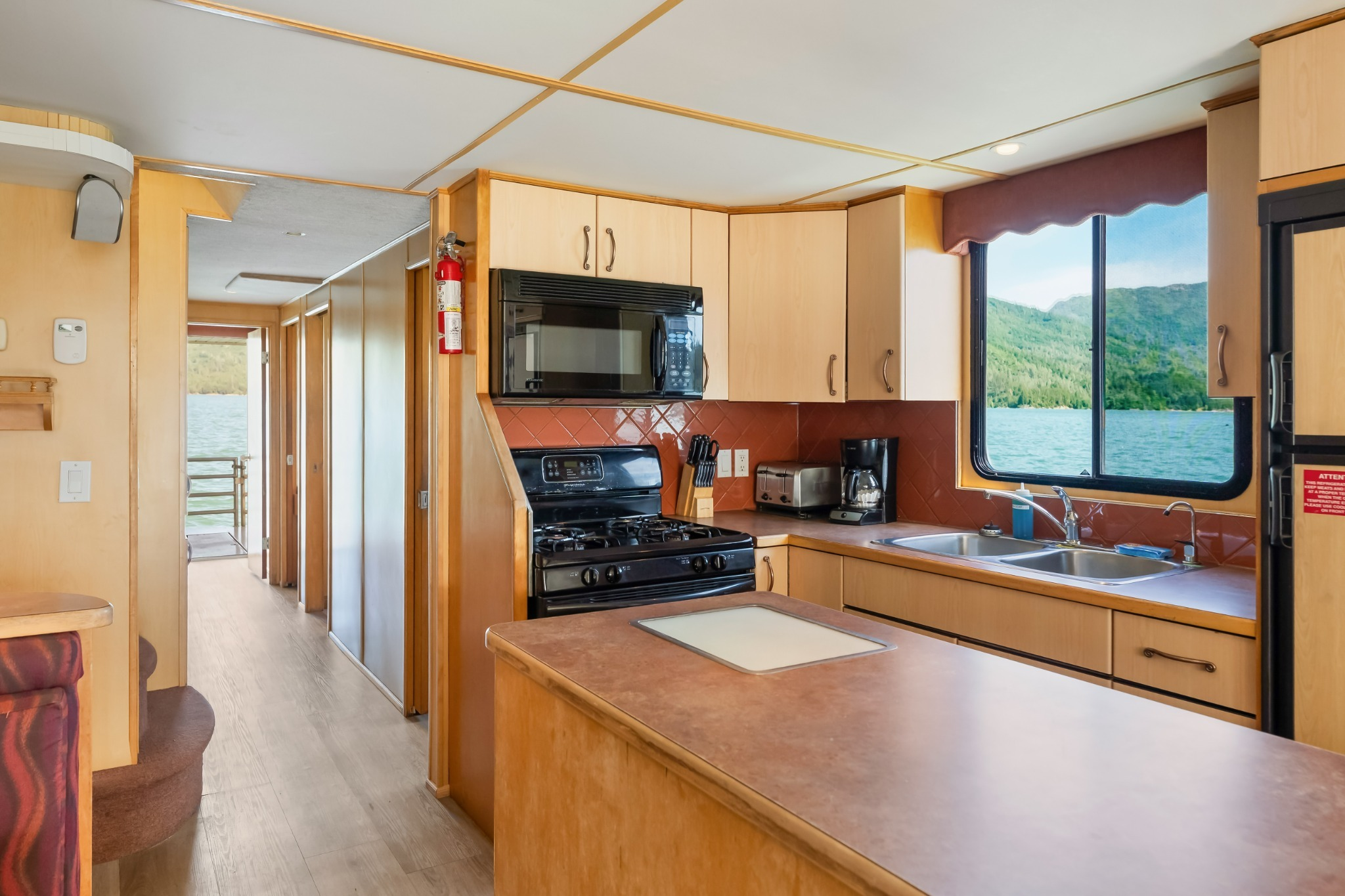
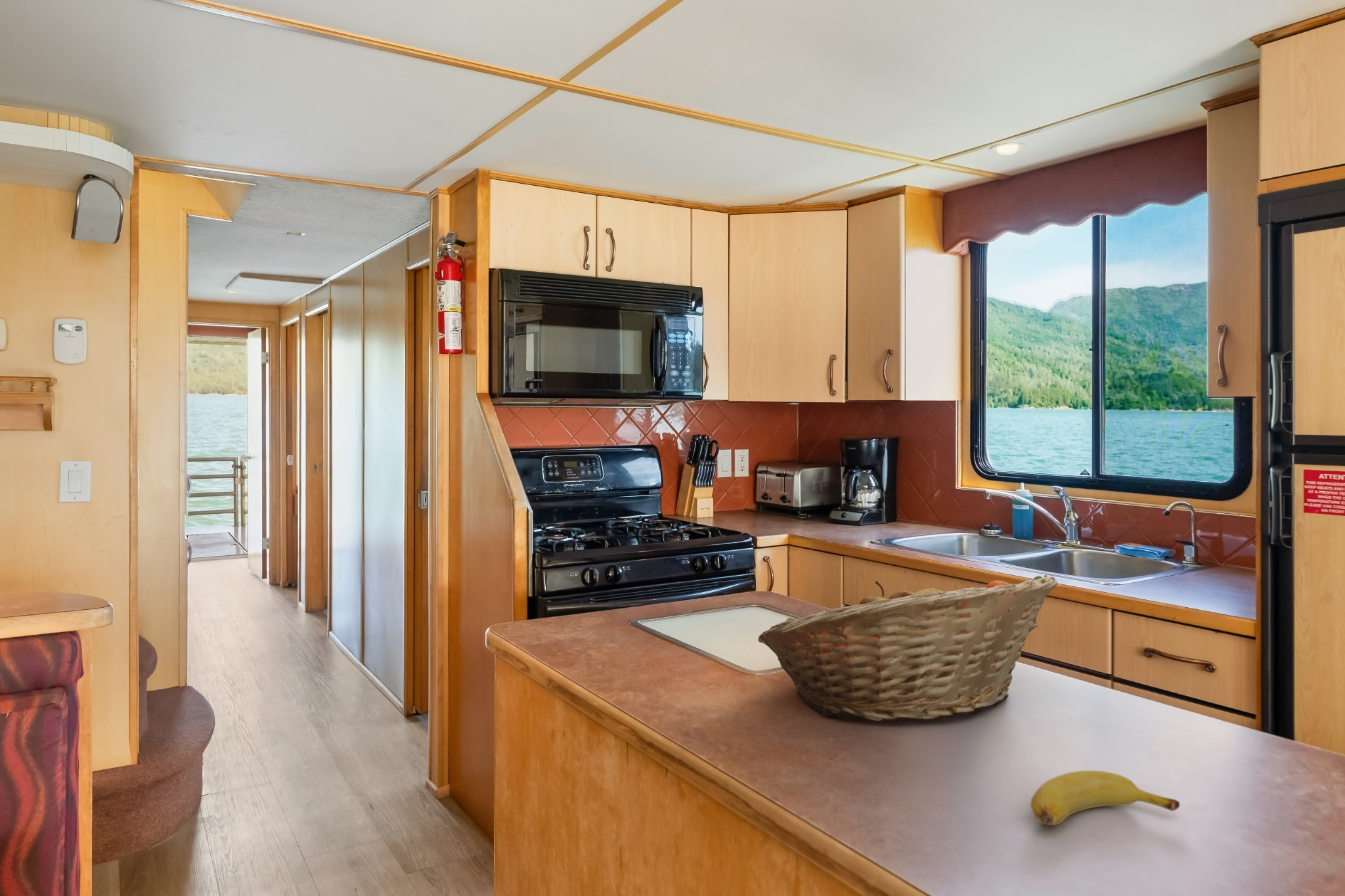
+ fruit basket (910, 634)
+ banana (1092, 802)
